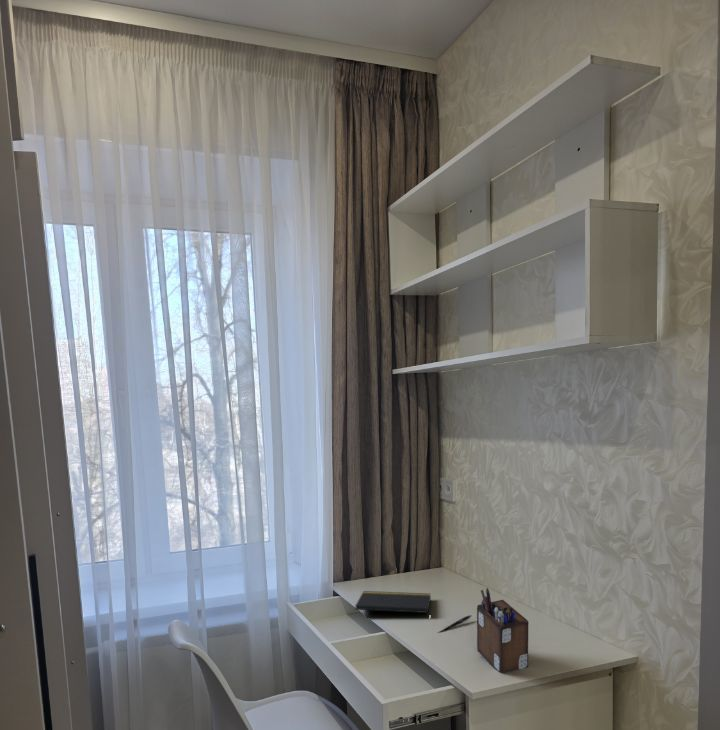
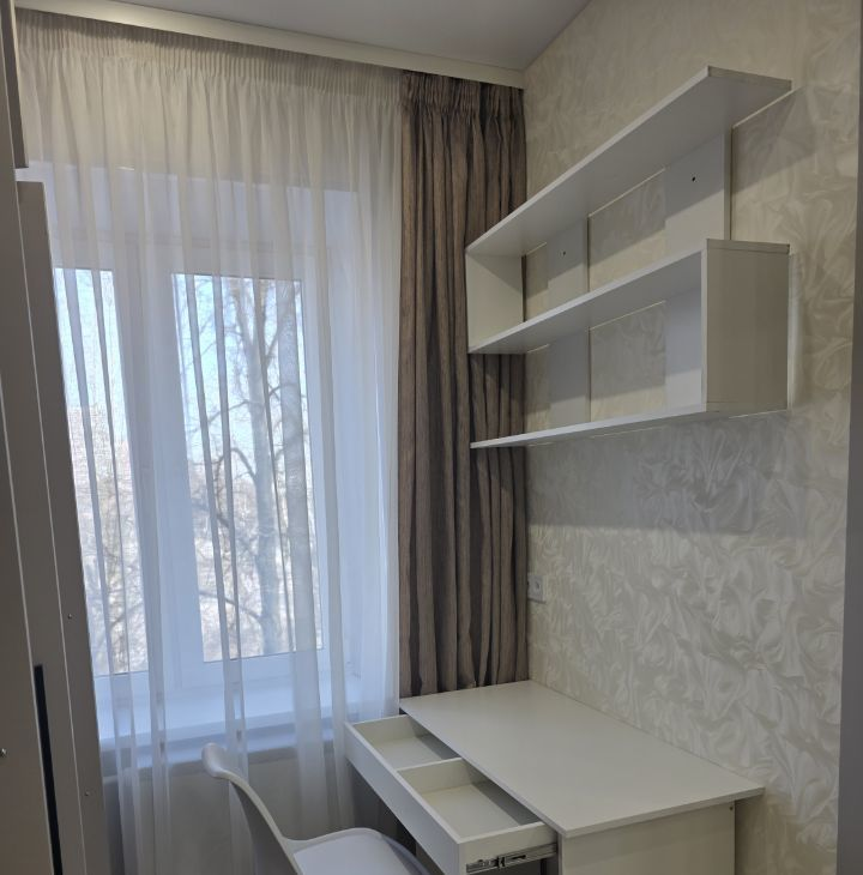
- notepad (394, 601)
- pen (454, 623)
- desk organizer (502, 627)
